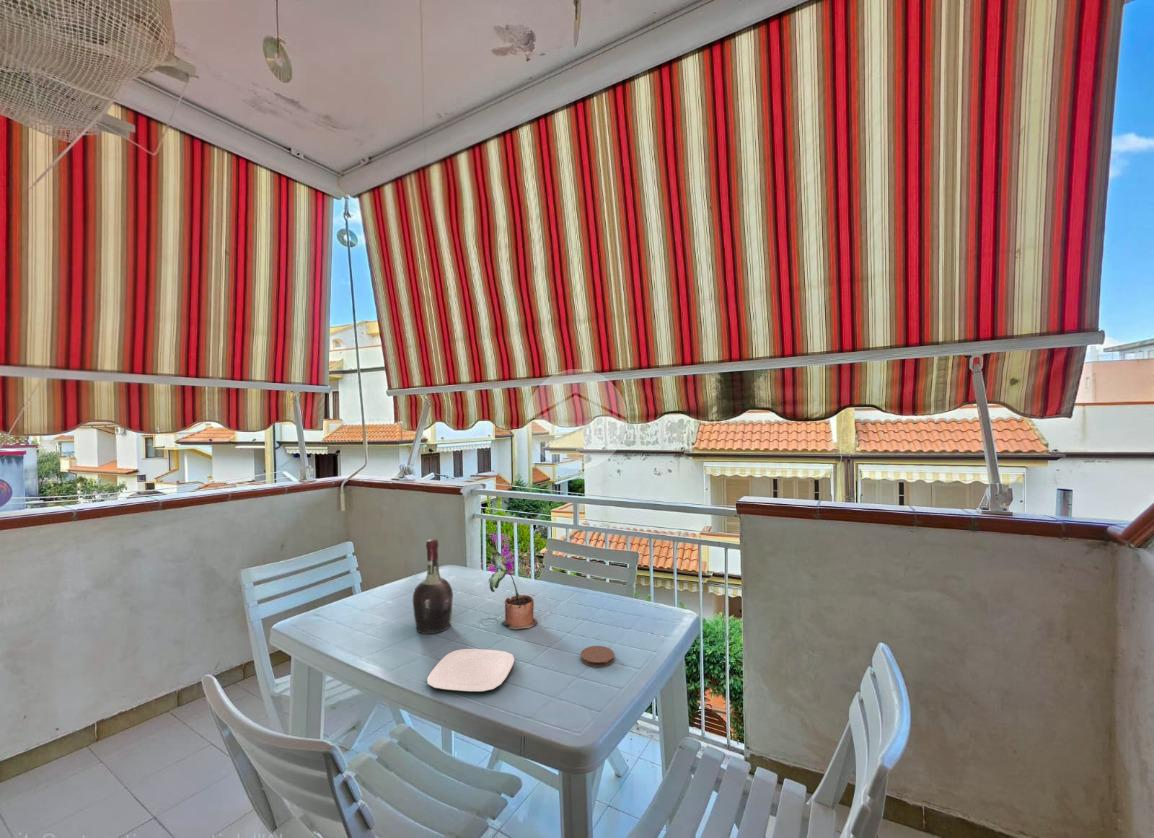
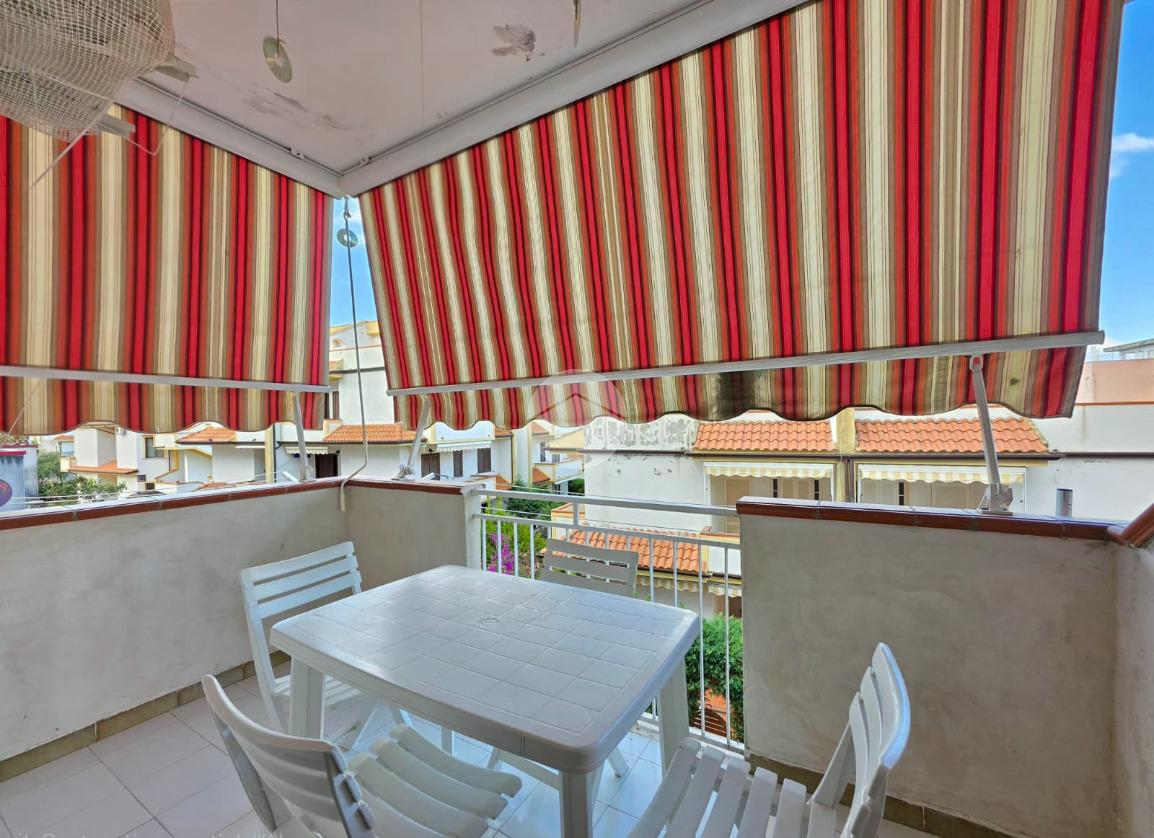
- potted plant (515, 590)
- plate (472, 670)
- coaster (597, 656)
- cognac bottle (432, 583)
